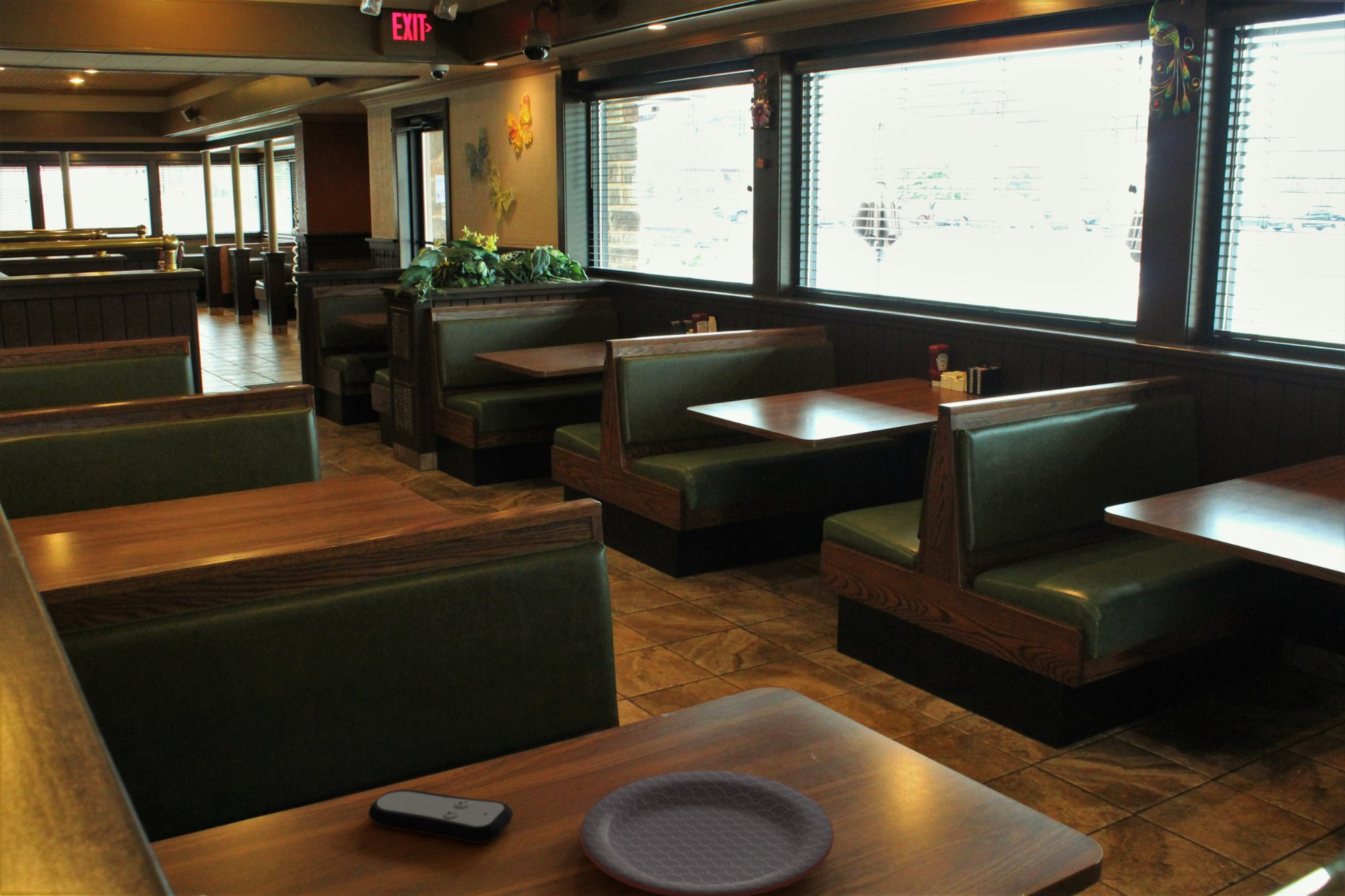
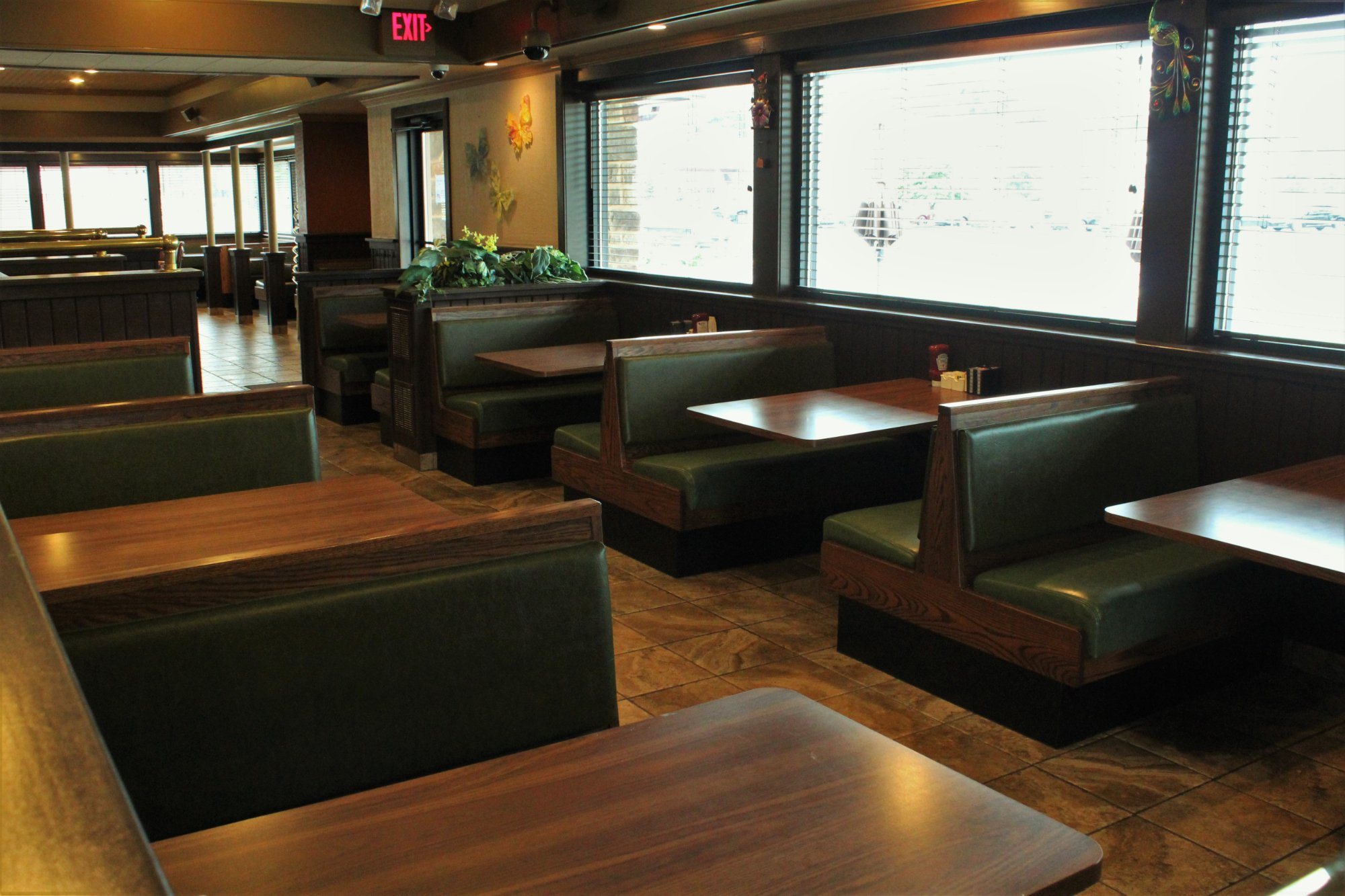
- plate (706, 835)
- remote control (438, 813)
